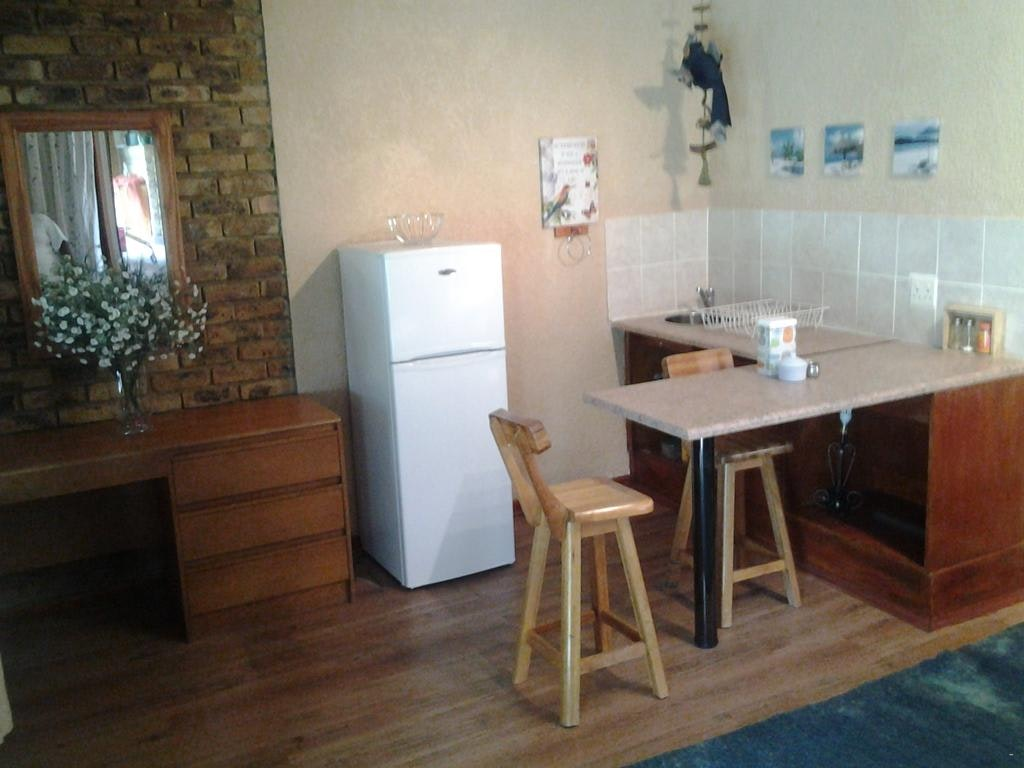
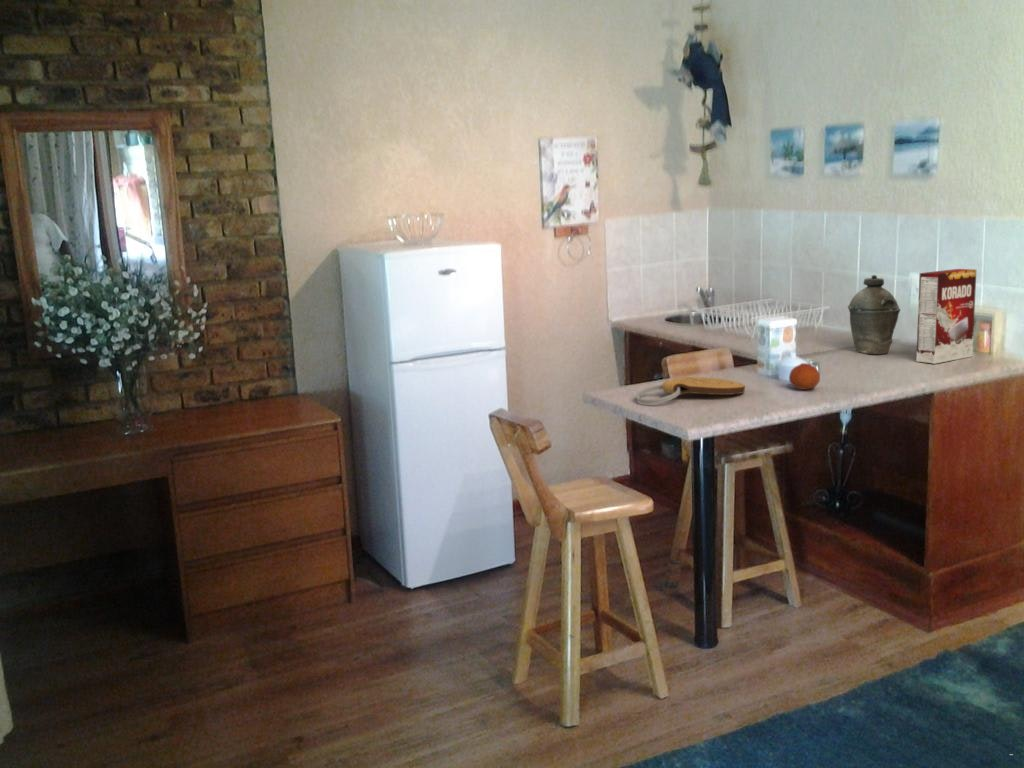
+ key chain (687, 387)
+ kettle (873, 313)
+ fruit (804, 375)
+ cereal box (946, 315)
